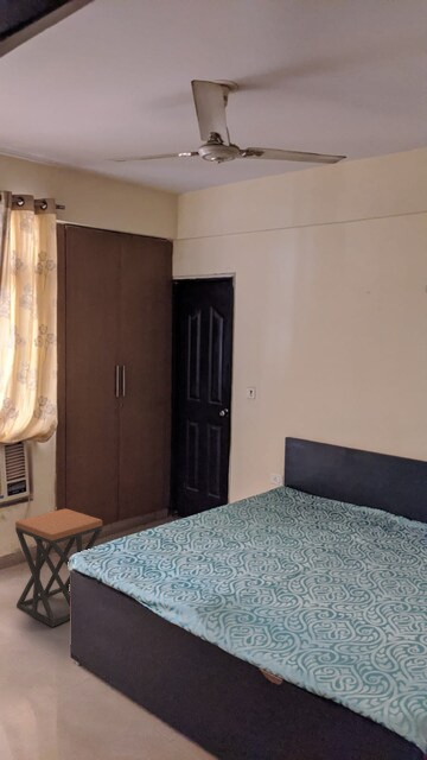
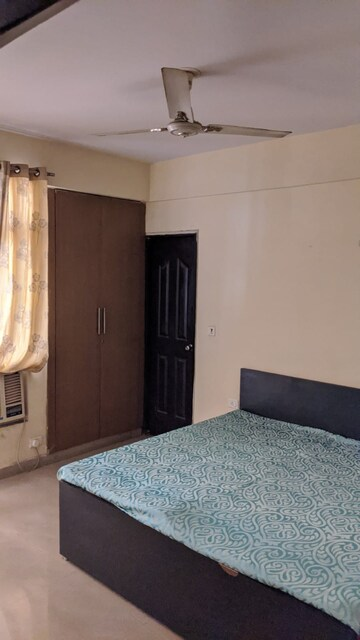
- stool (59, 563)
